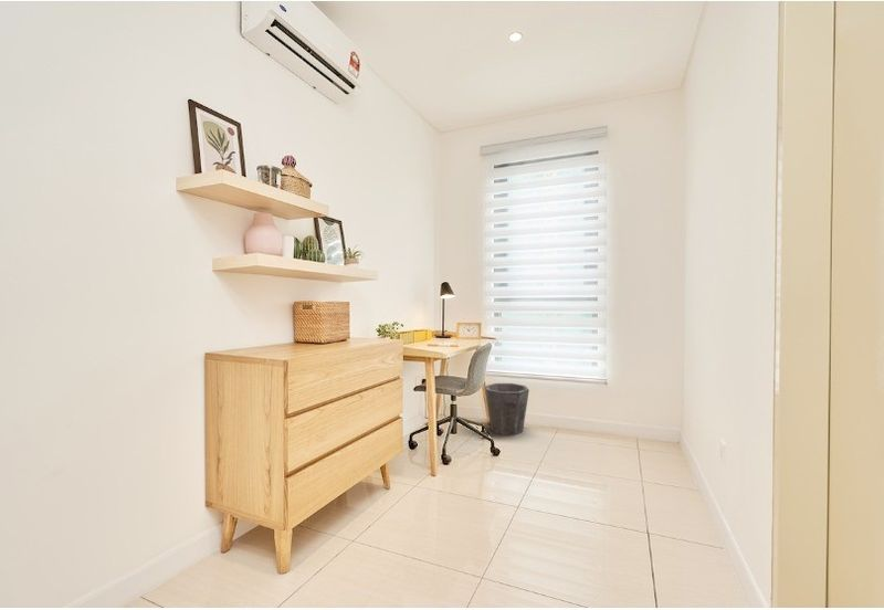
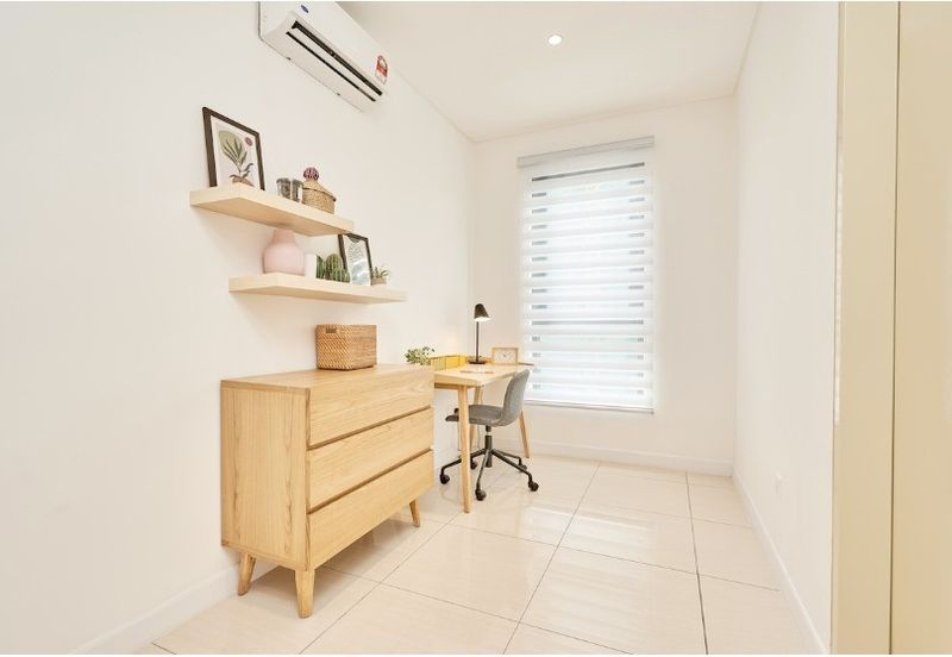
- waste bin (506, 408)
